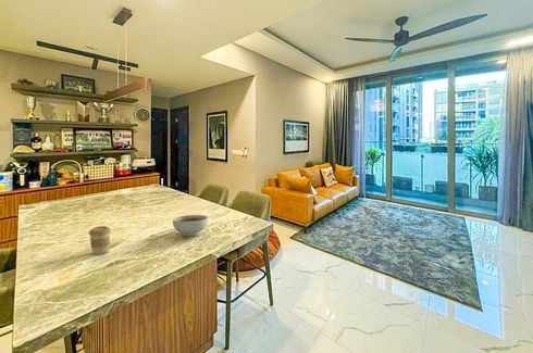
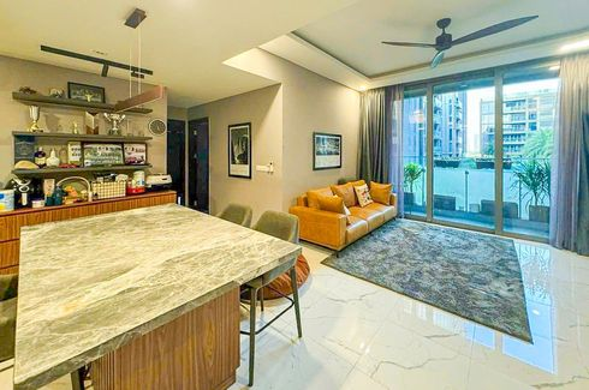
- bowl (190, 226)
- coffee cup (100, 239)
